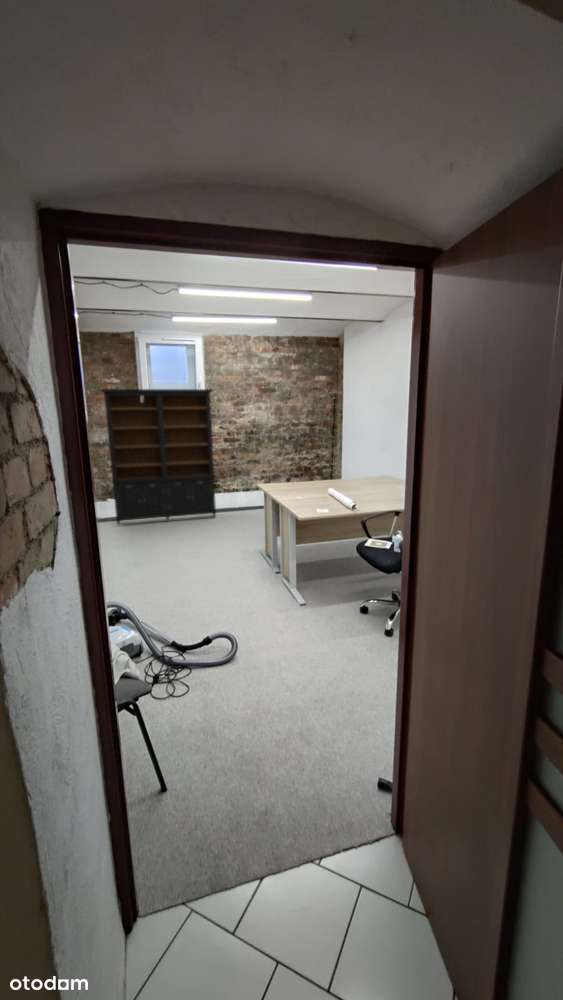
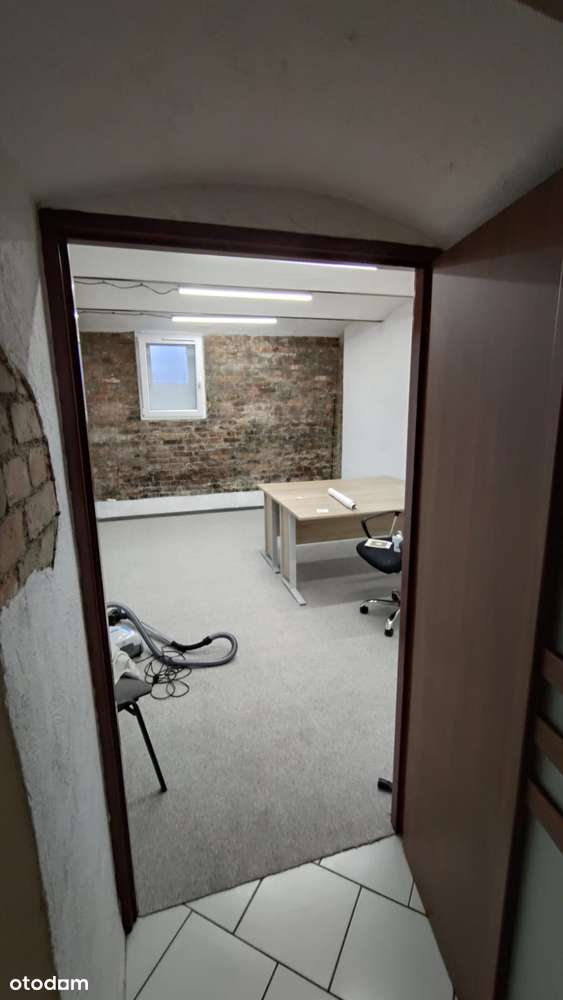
- bookcase (163, 455)
